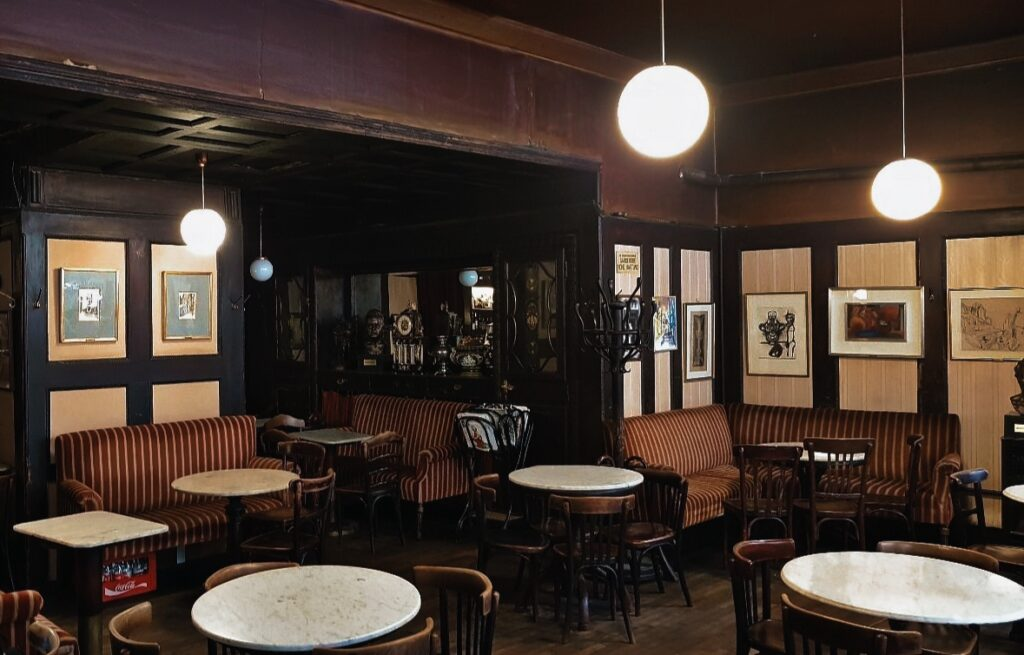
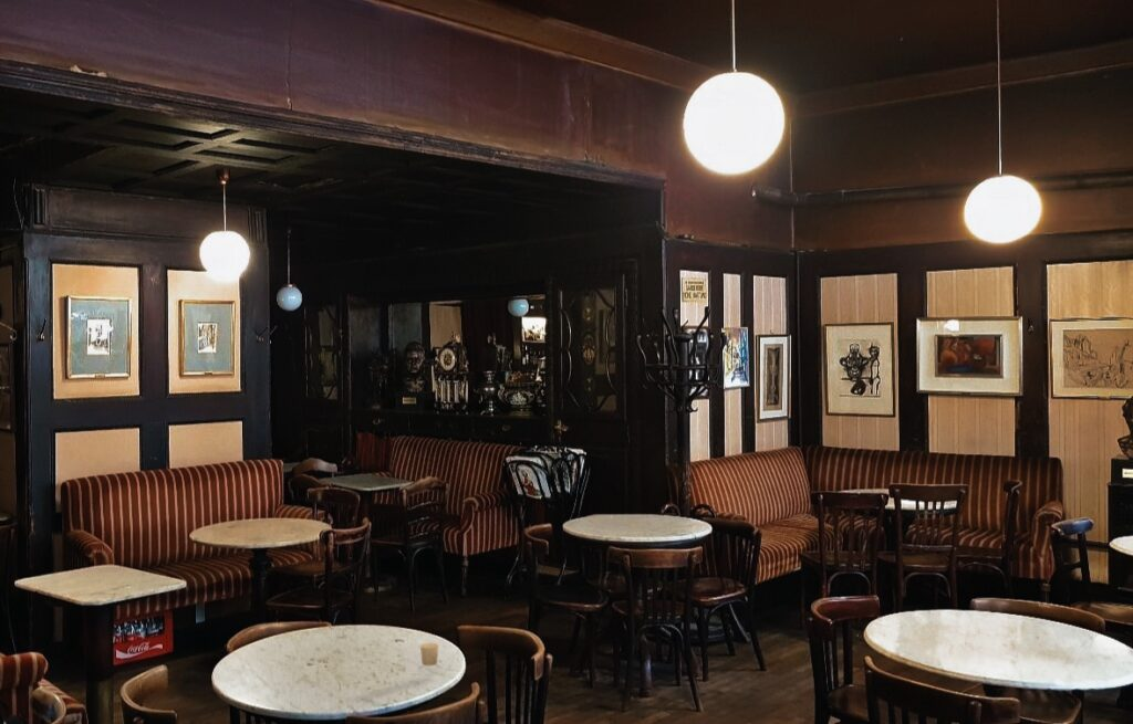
+ candle (429, 661)
